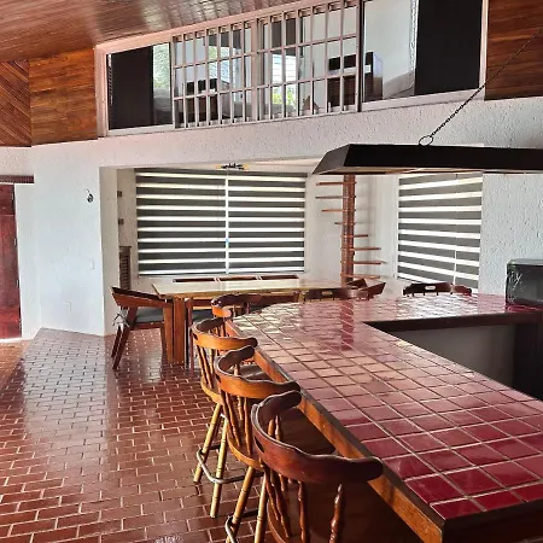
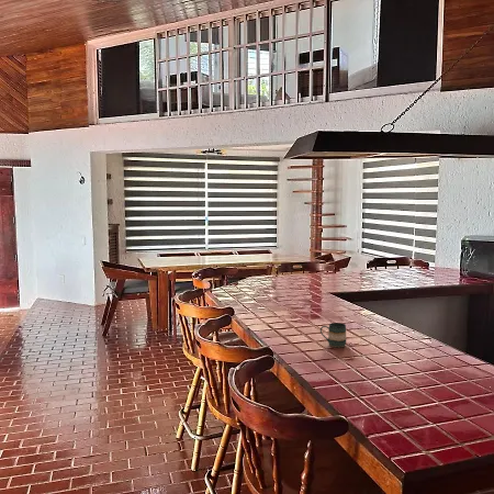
+ mug (333, 334)
